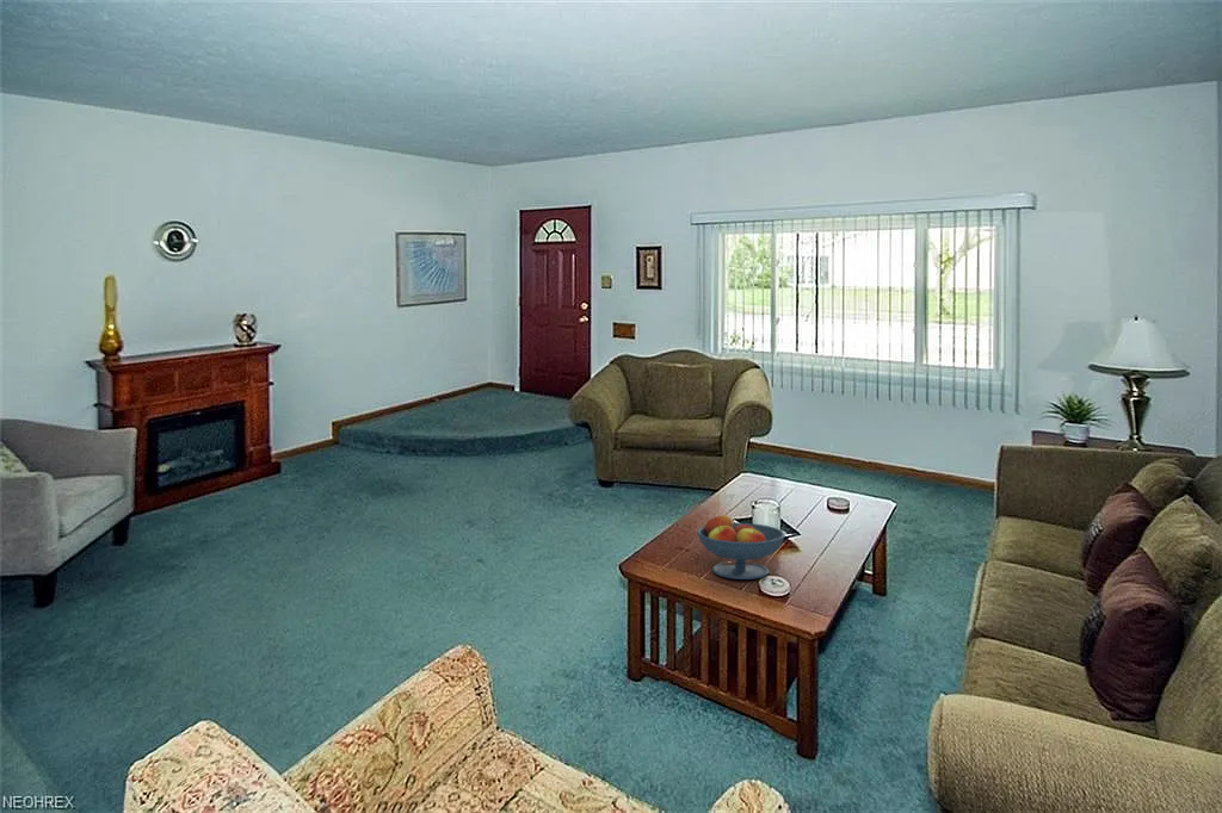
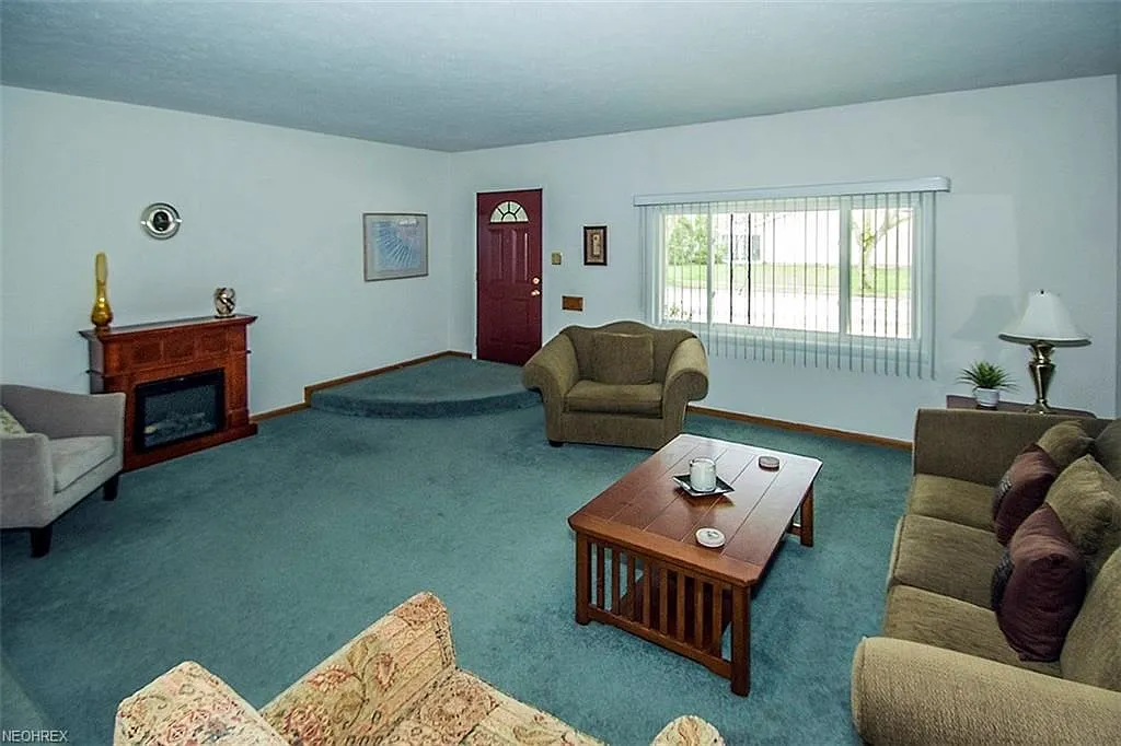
- fruit bowl (740, 545)
